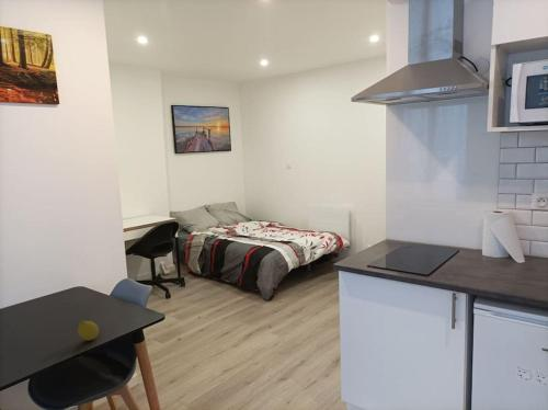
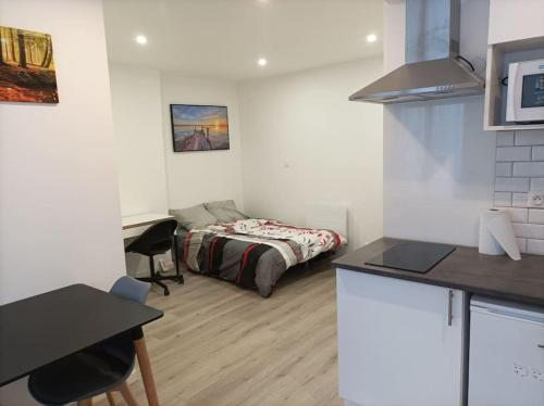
- fruit (88, 329)
